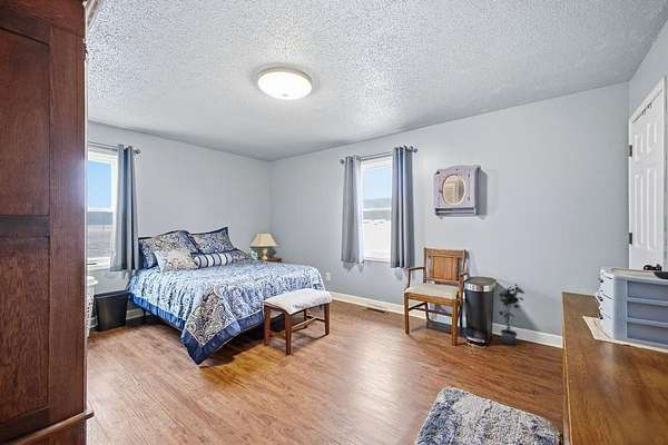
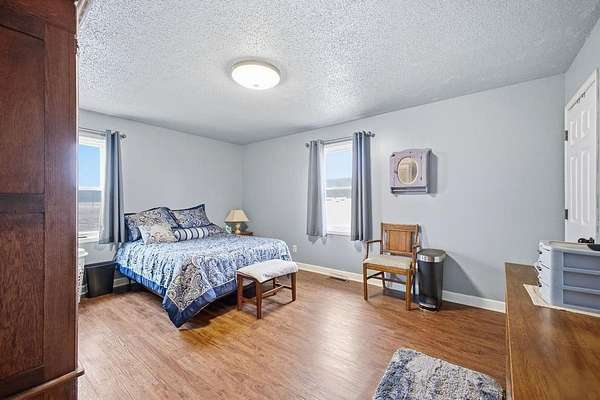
- potted plant (509, 314)
